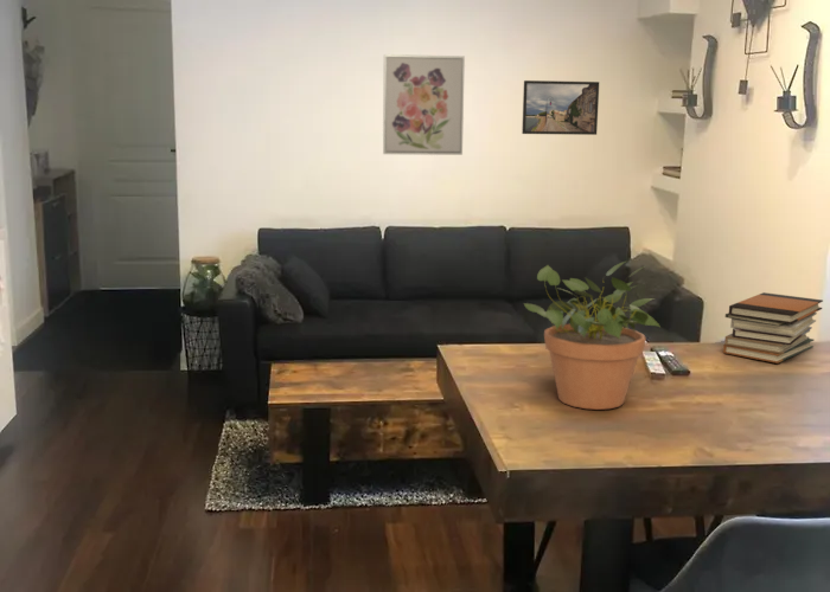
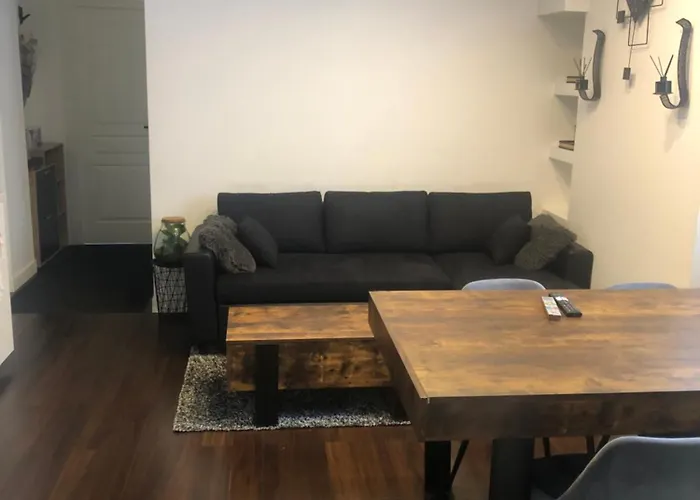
- book stack (773, 326)
- wall art (423, 105)
- potted plant (596, 332)
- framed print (560, 108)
